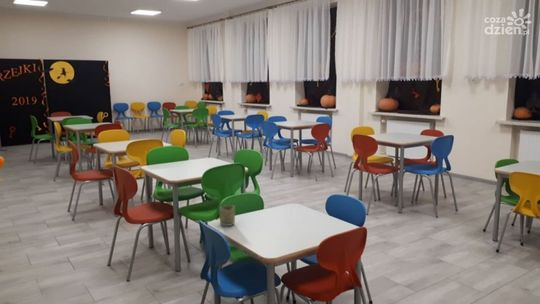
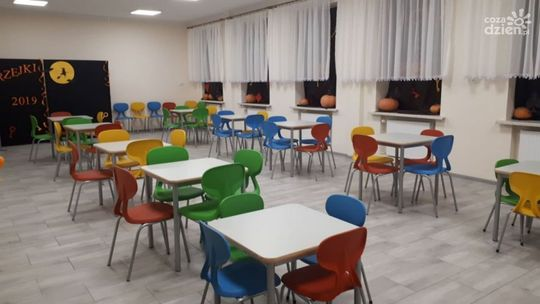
- cup (227, 215)
